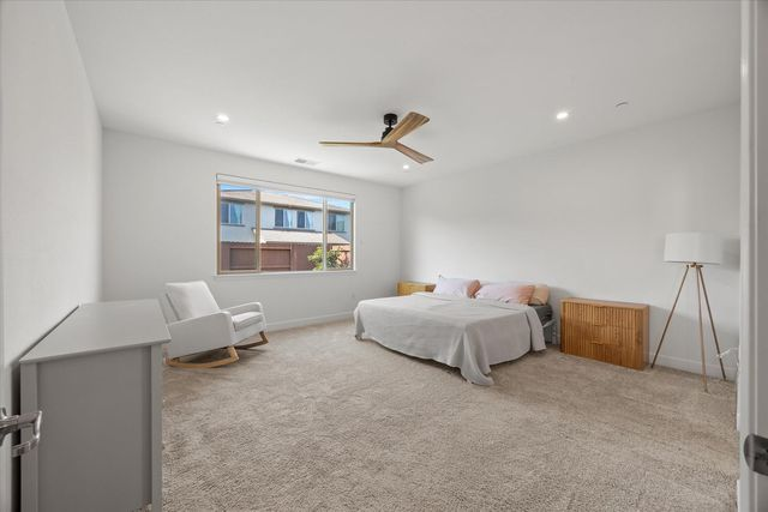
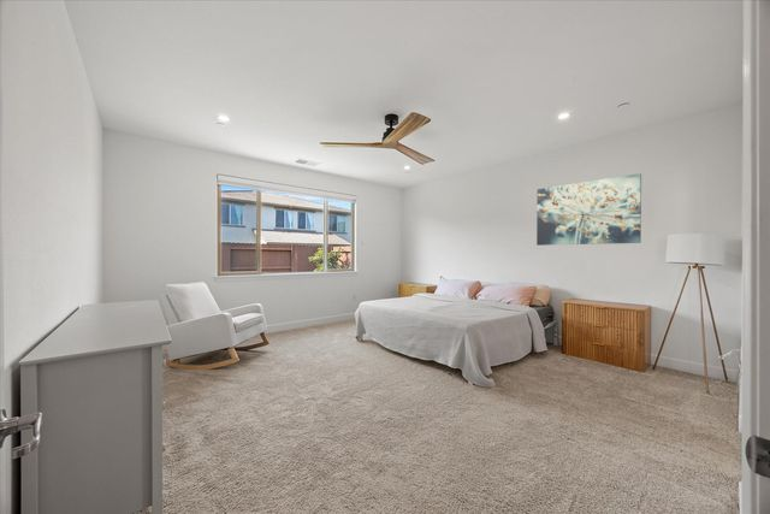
+ wall art (584, 213)
